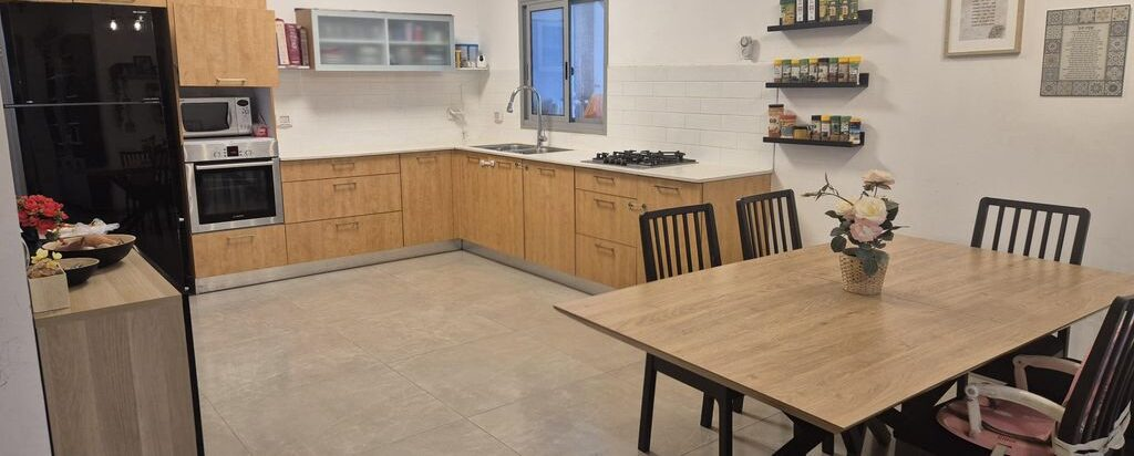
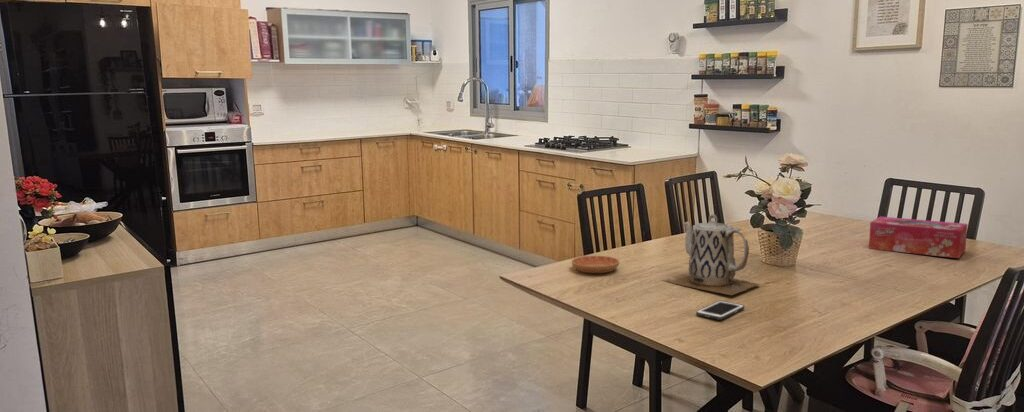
+ cell phone (720, 310)
+ teapot (711, 249)
+ saucer (595, 264)
+ tissue box (917, 236)
